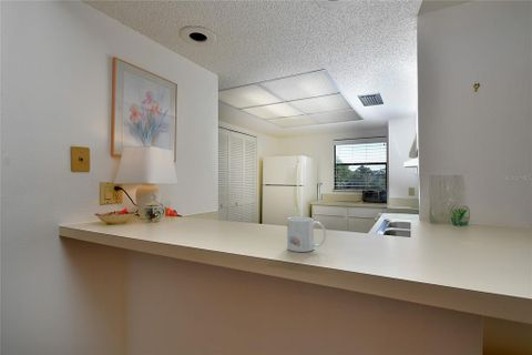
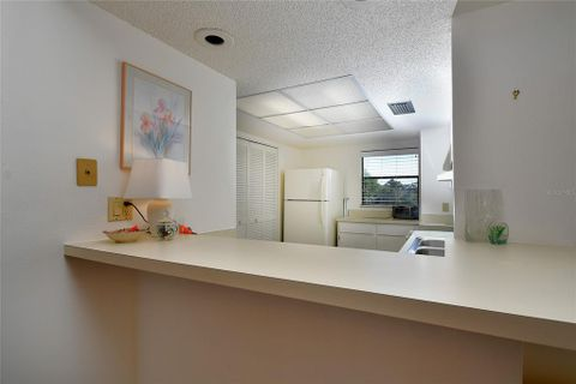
- mug (306, 234)
